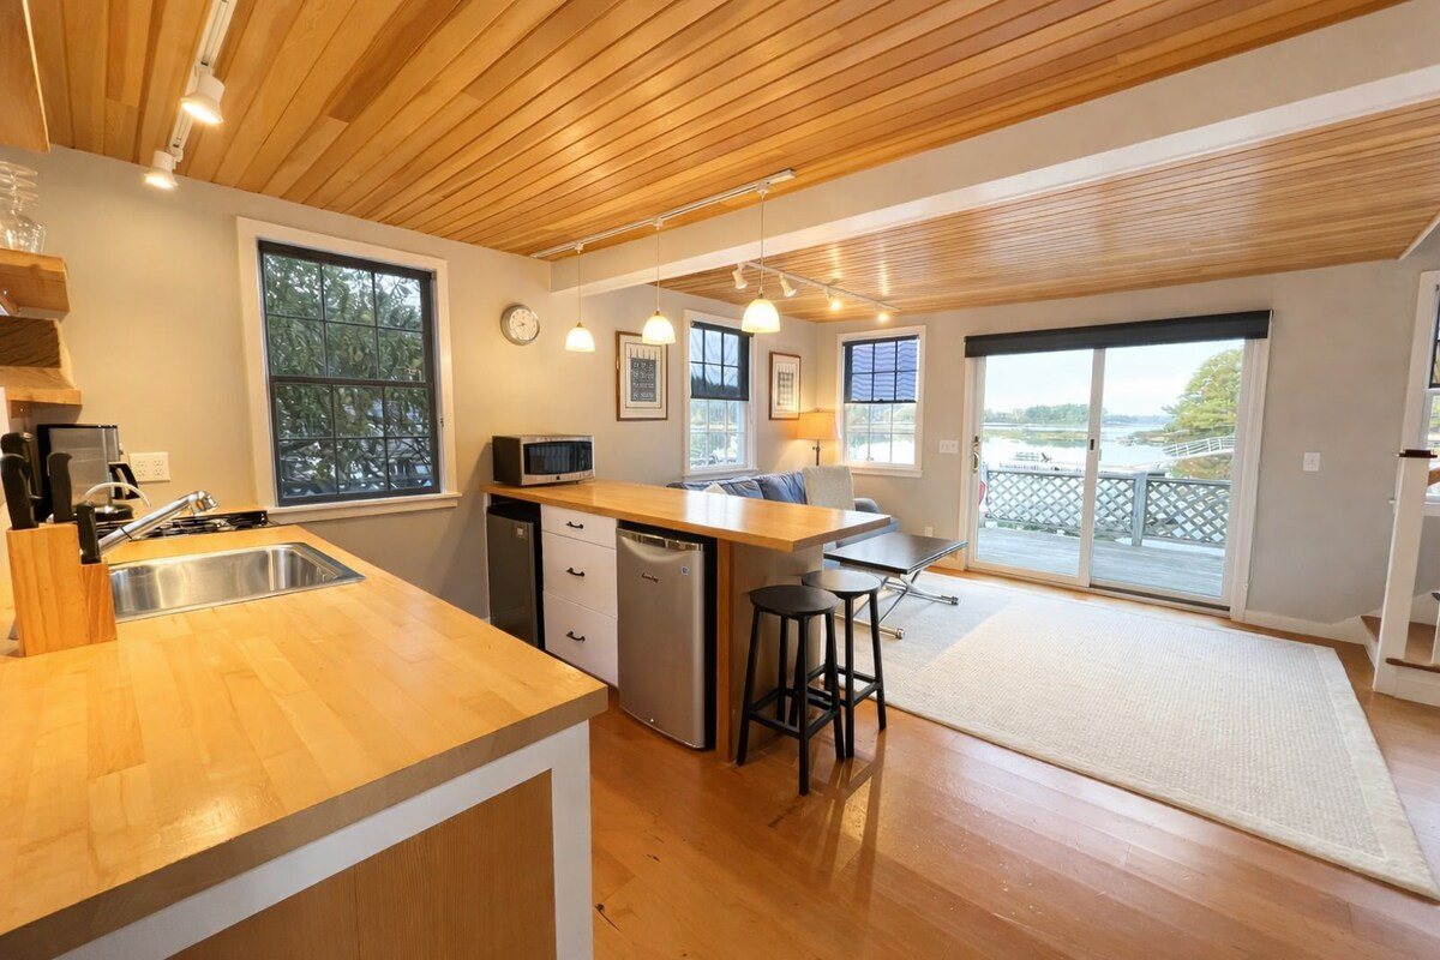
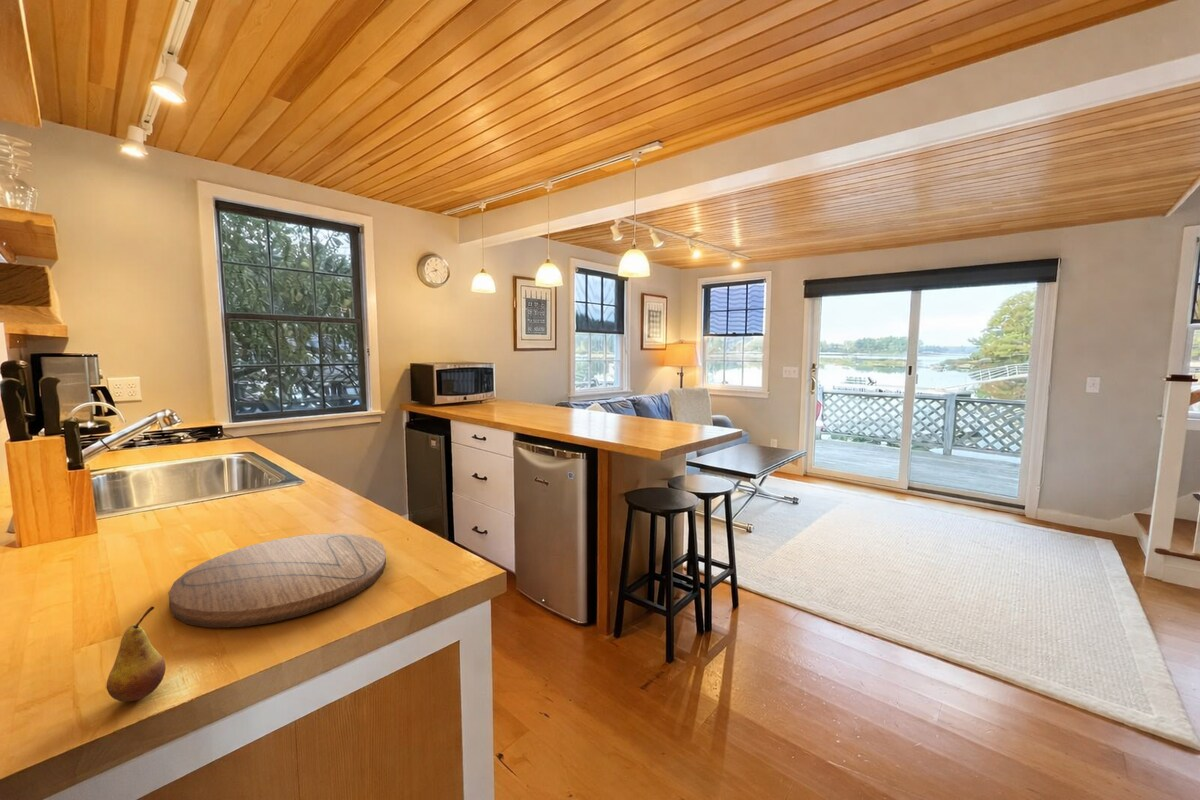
+ fruit (134, 651)
+ cutting board (288, 572)
